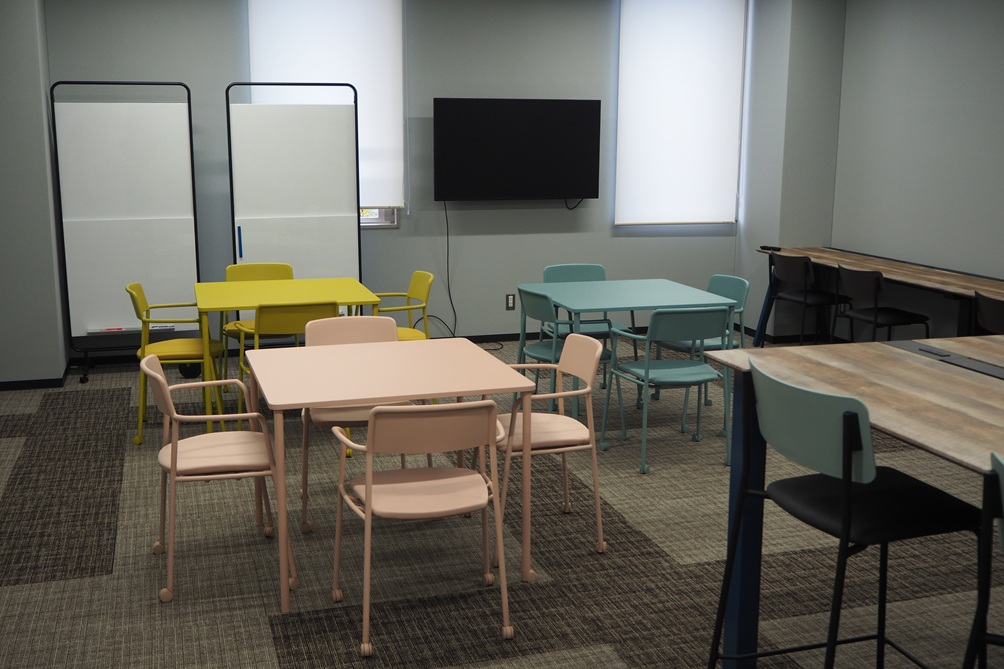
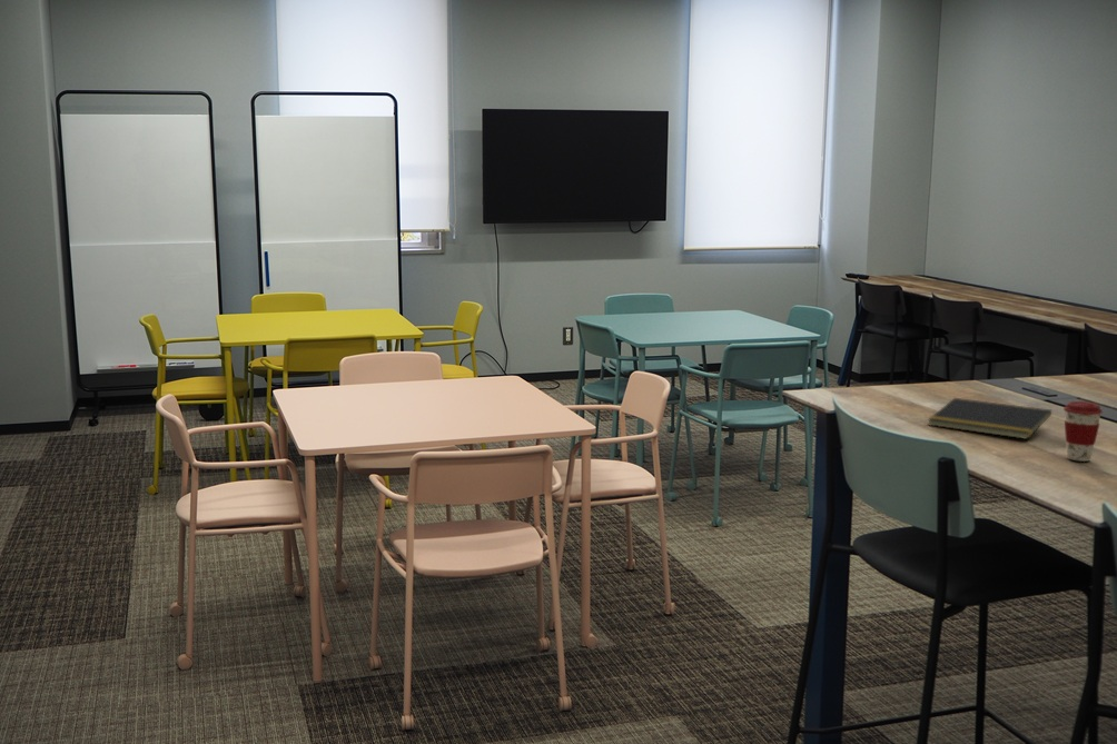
+ coffee cup (1080, 430)
+ notepad (989, 417)
